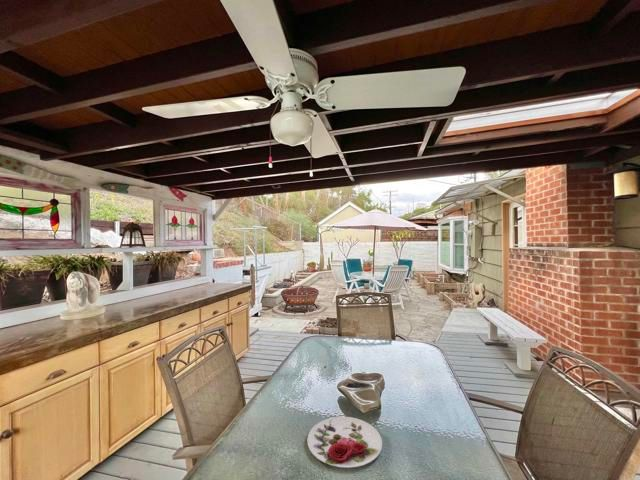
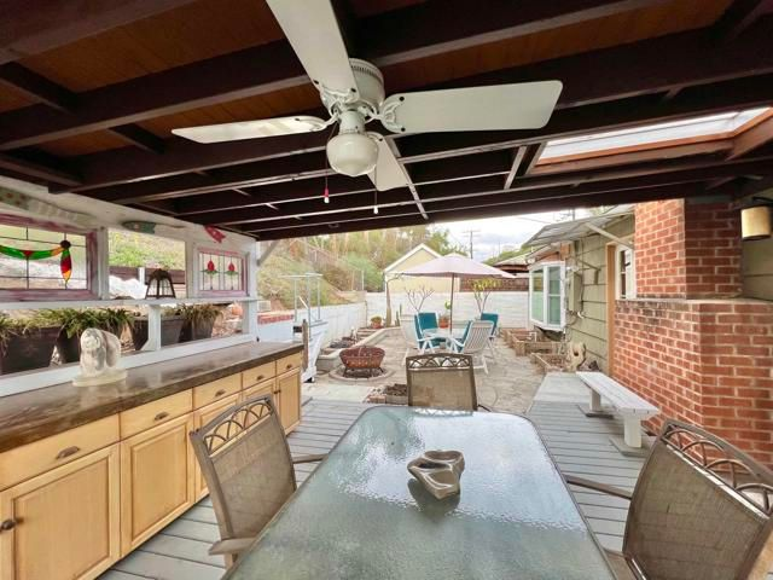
- plate (344, 438)
